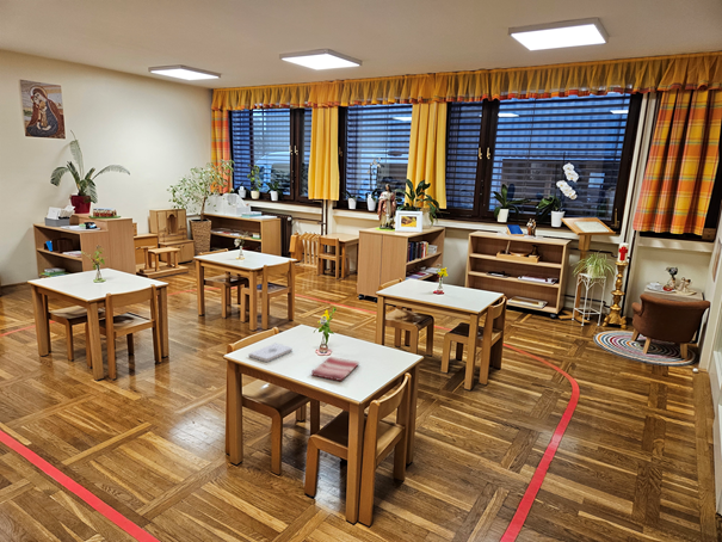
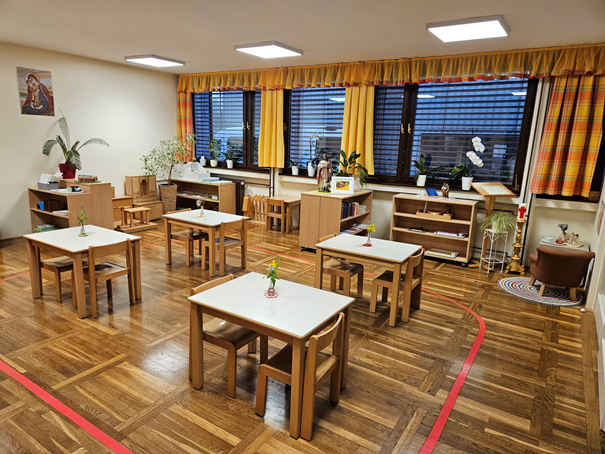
- notepad (271, 351)
- dish towel (335, 367)
